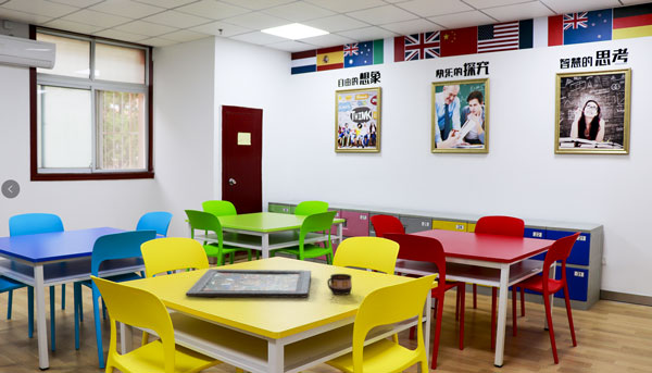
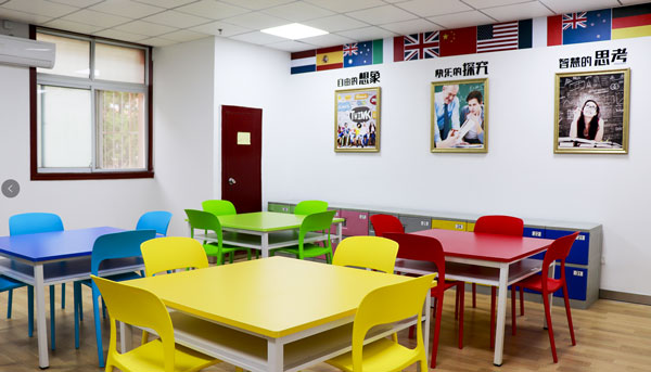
- board game (253, 282)
- cup (339, 284)
